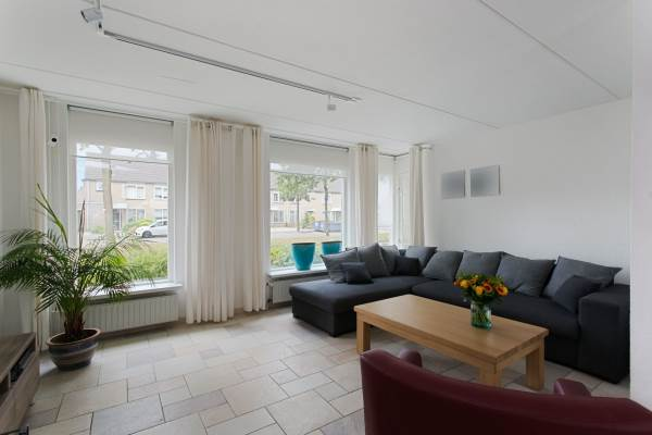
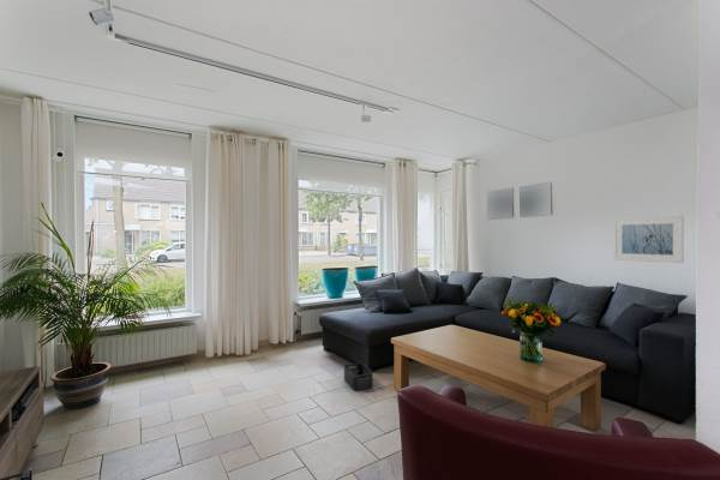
+ storage bin (358, 376)
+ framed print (646, 239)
